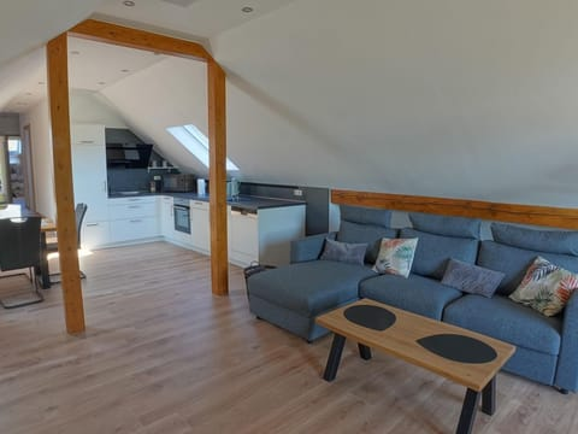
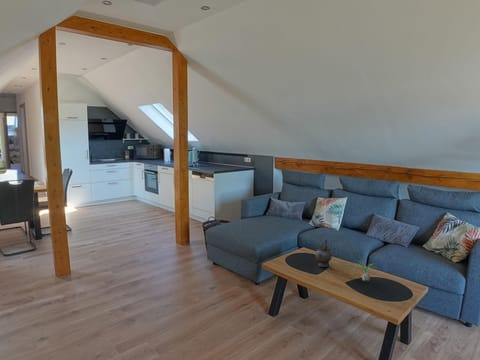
+ plant (359, 270)
+ teapot (322, 252)
